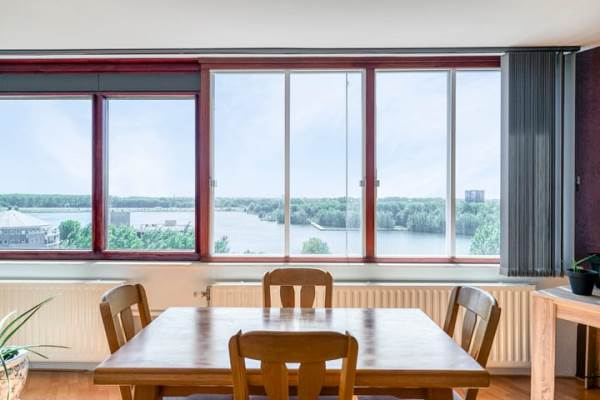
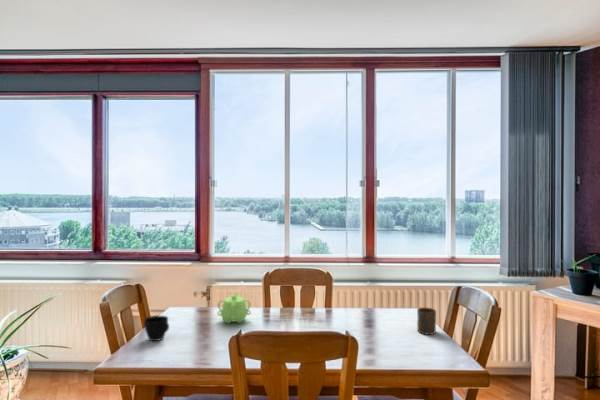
+ cup (426, 320)
+ cup (156, 329)
+ teapot (234, 307)
